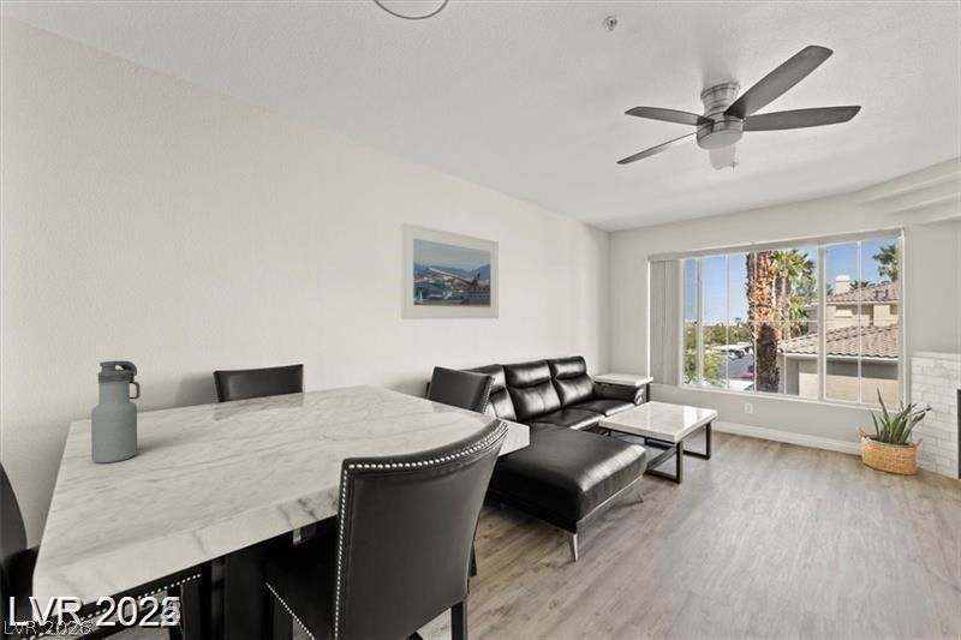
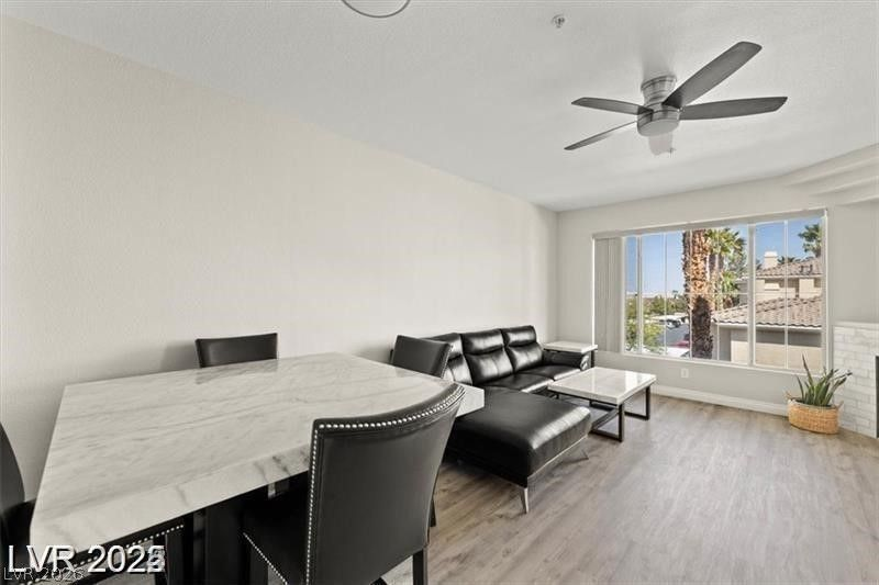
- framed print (454, 275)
- water bottle (115, 409)
